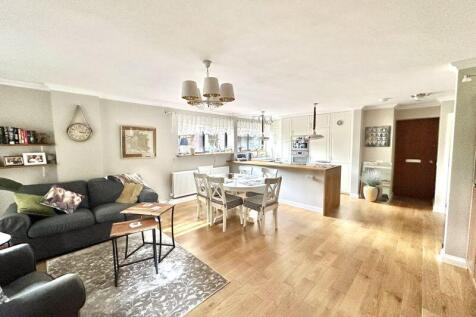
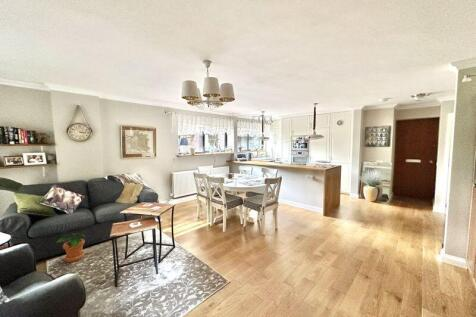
+ potted plant (72, 247)
